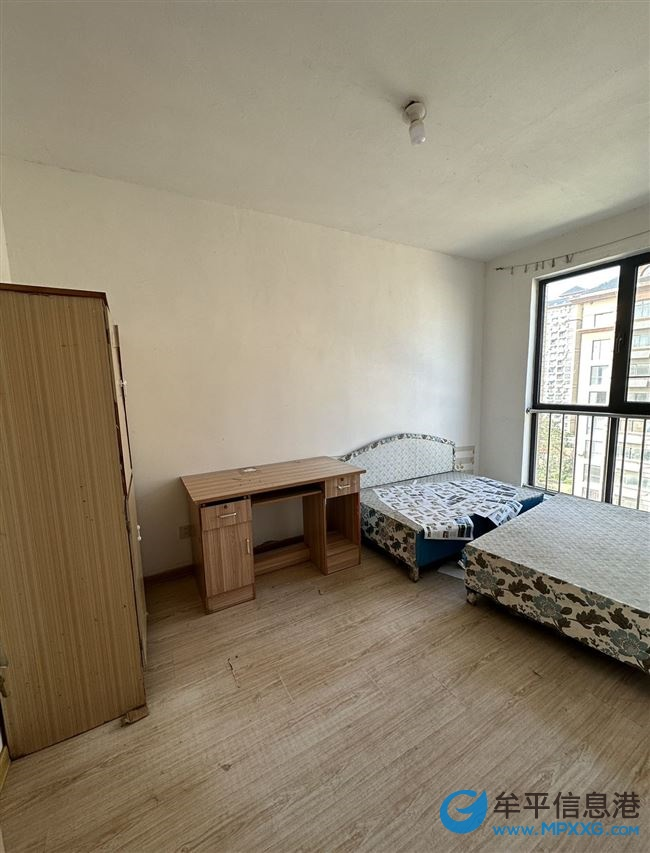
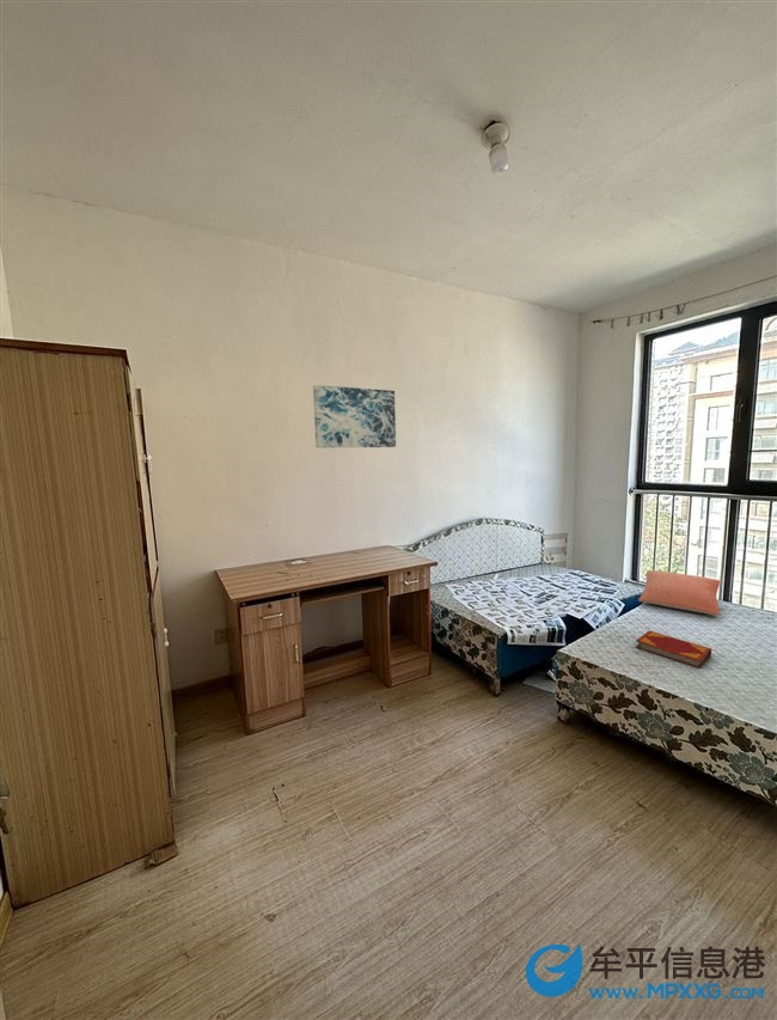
+ hardback book (672, 647)
+ wall art (356, 417)
+ pillow (679, 590)
